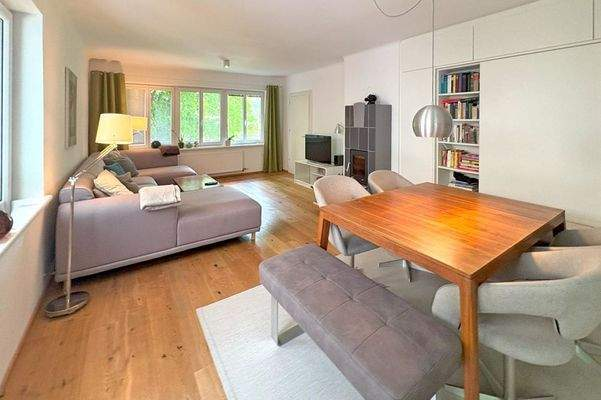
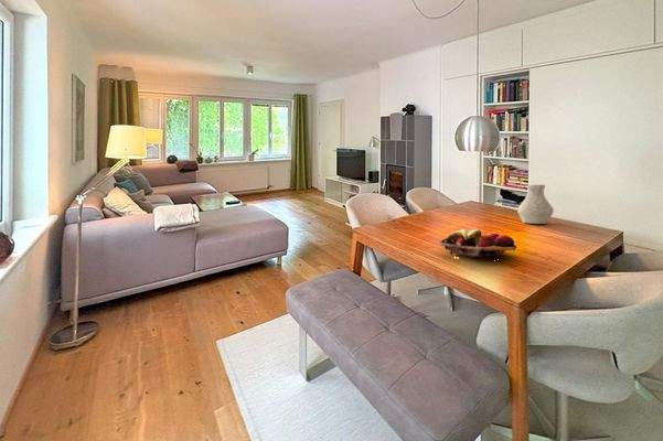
+ vase (535, 204)
+ fruit basket (475, 243)
